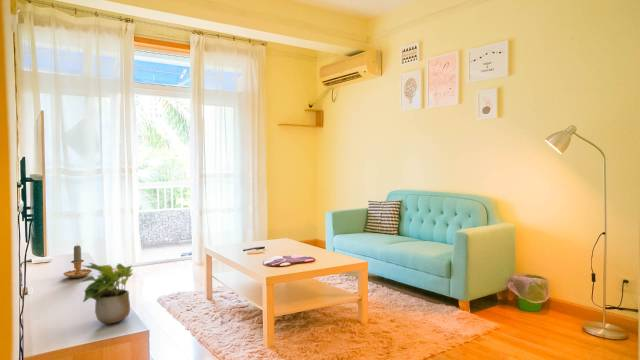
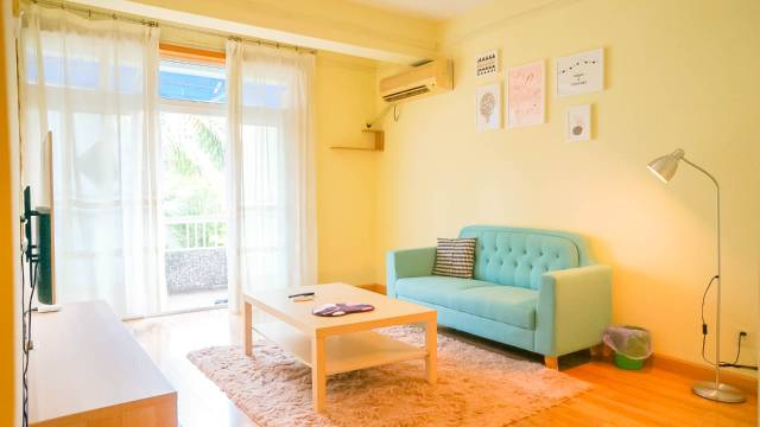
- potted plant (107, 290)
- candle (78, 260)
